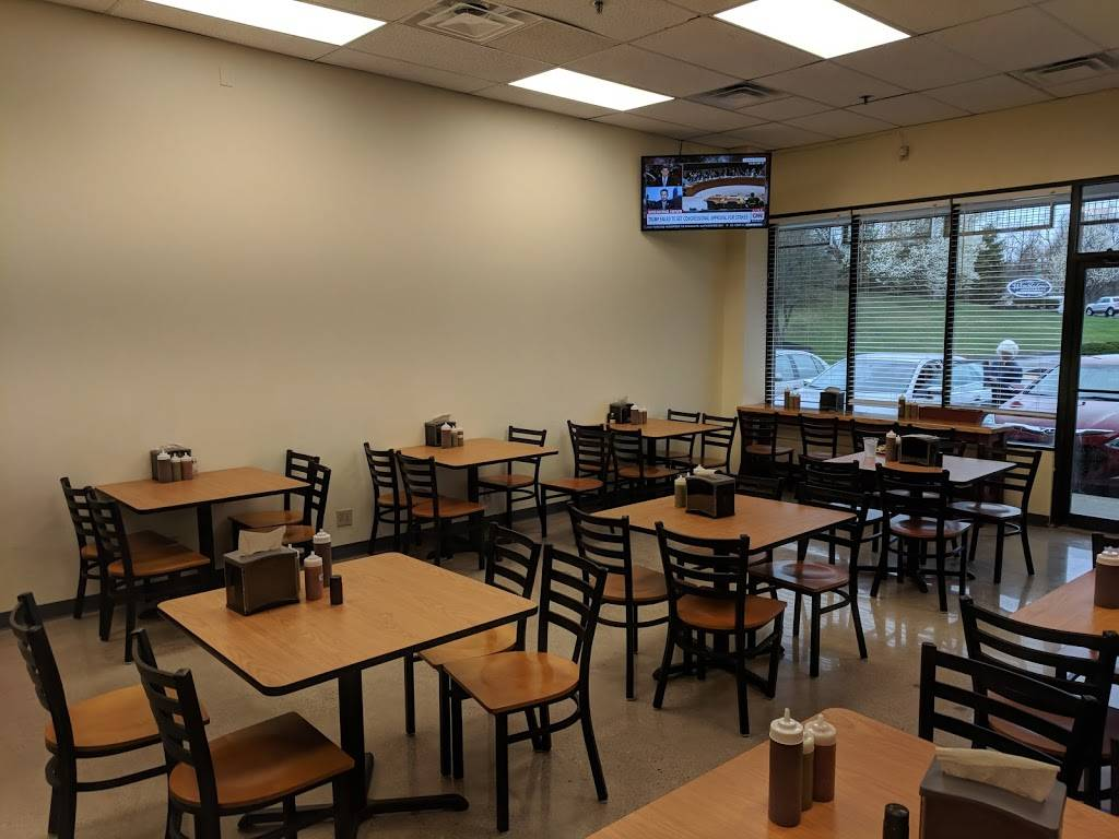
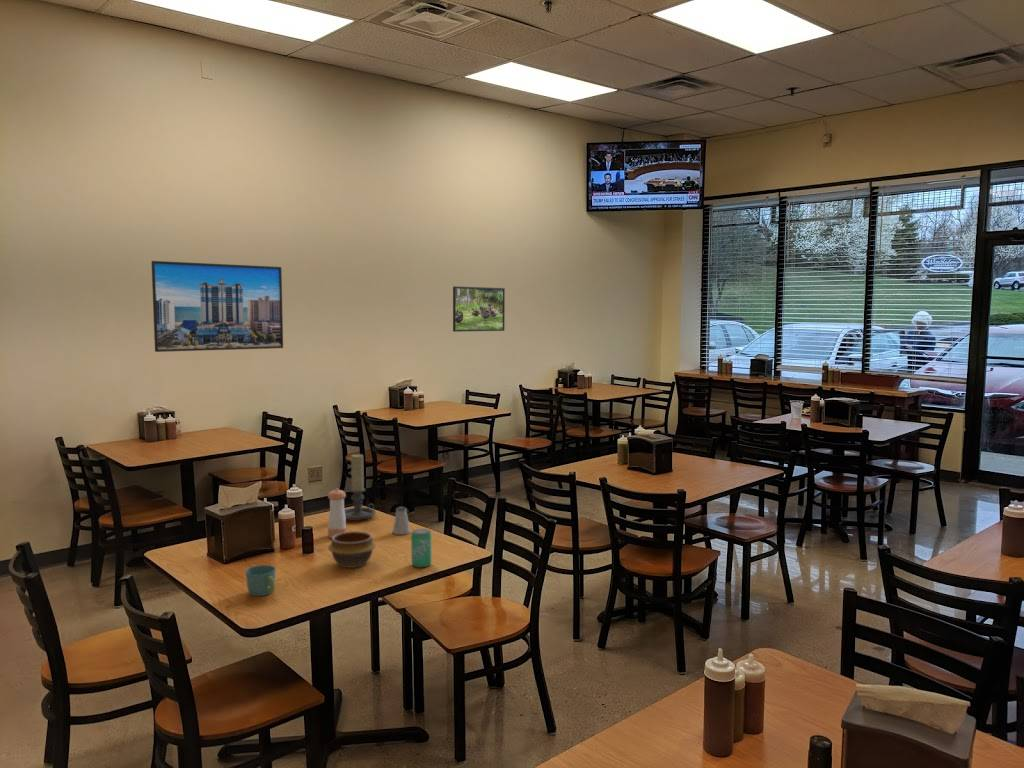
+ candle holder (360, 485)
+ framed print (479, 309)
+ saltshaker (401, 519)
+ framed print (221, 307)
+ bowl (352, 550)
+ pepper shaker (337, 512)
+ mug (263, 581)
+ beverage can (421, 547)
